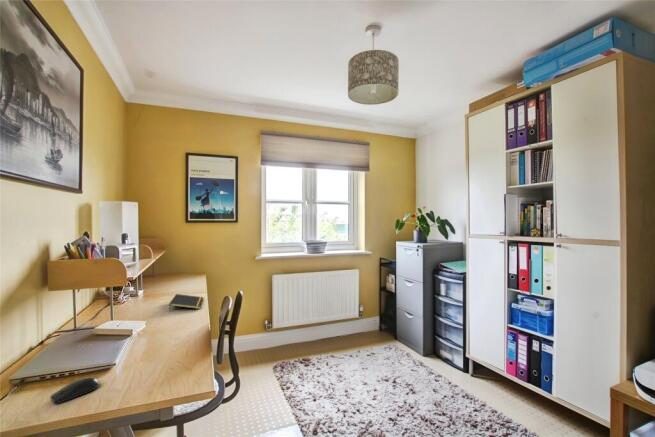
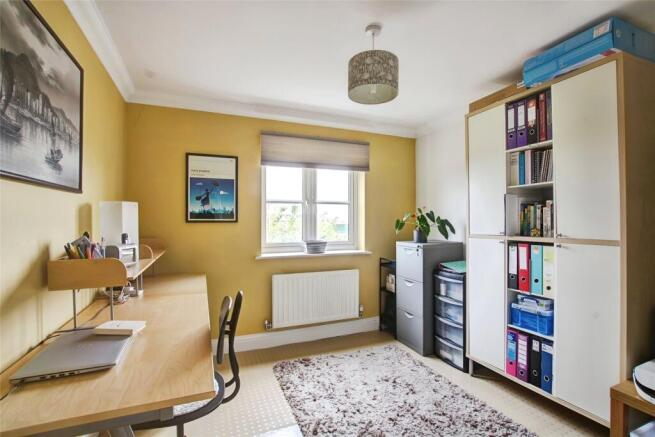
- notepad (187, 301)
- computer mouse (74, 388)
